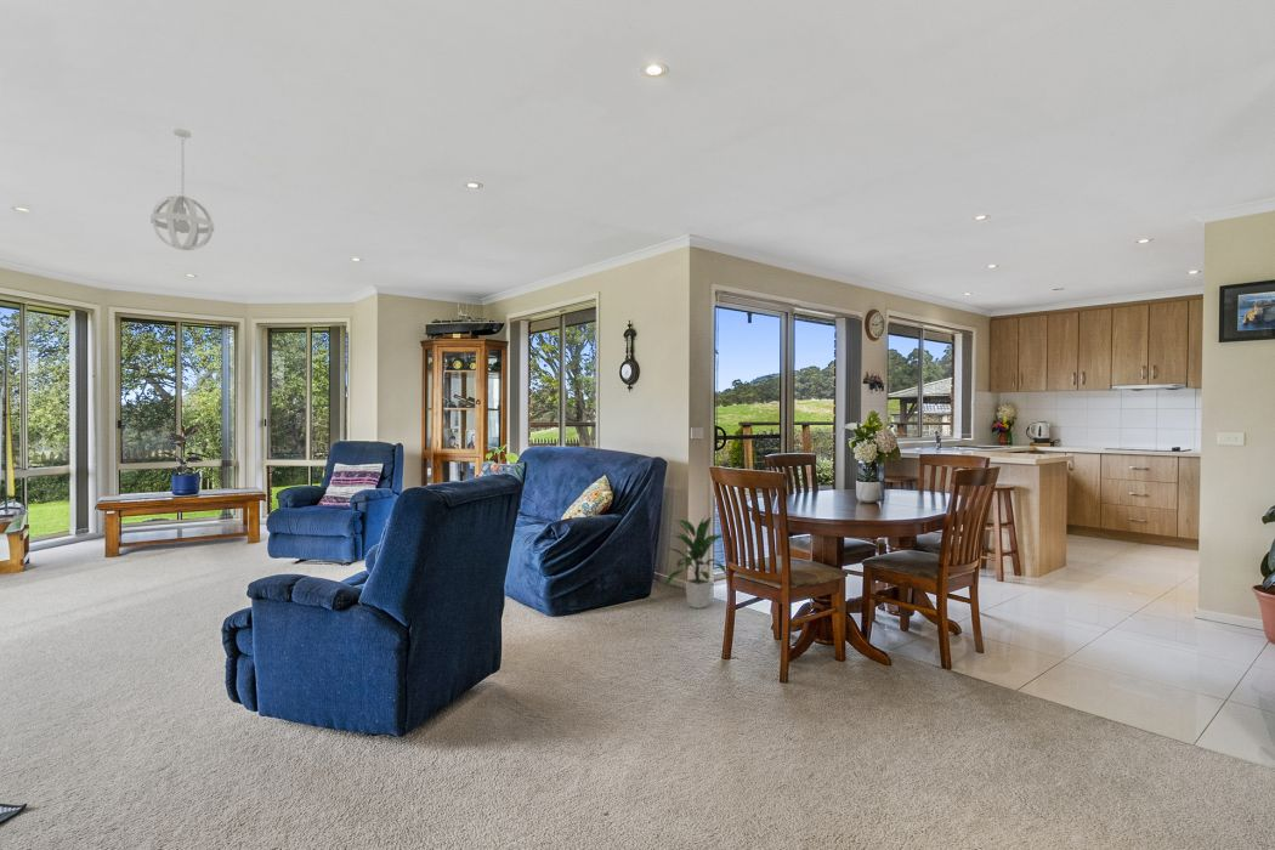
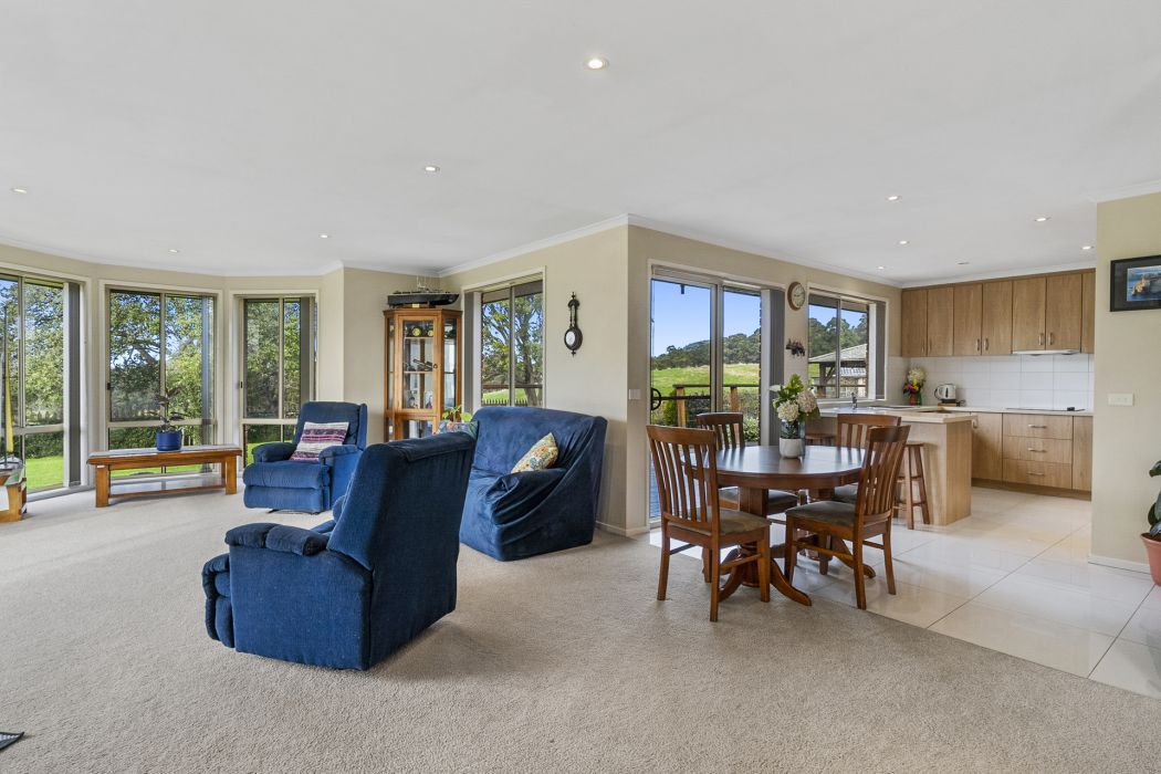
- pendant light (183, 191)
- indoor plant (695, 559)
